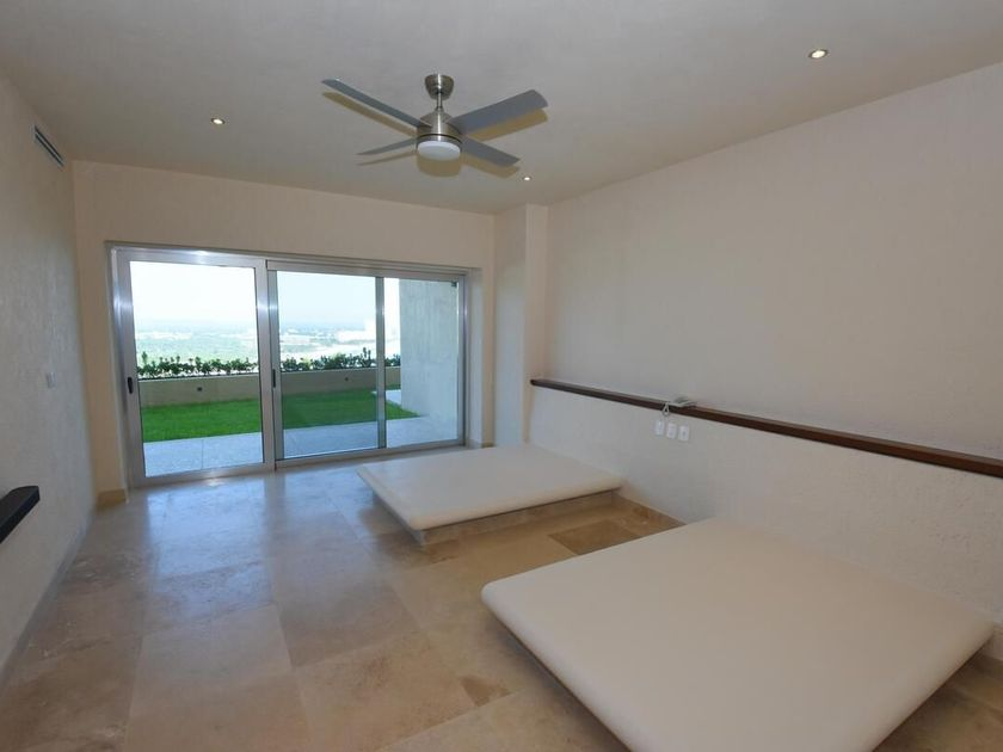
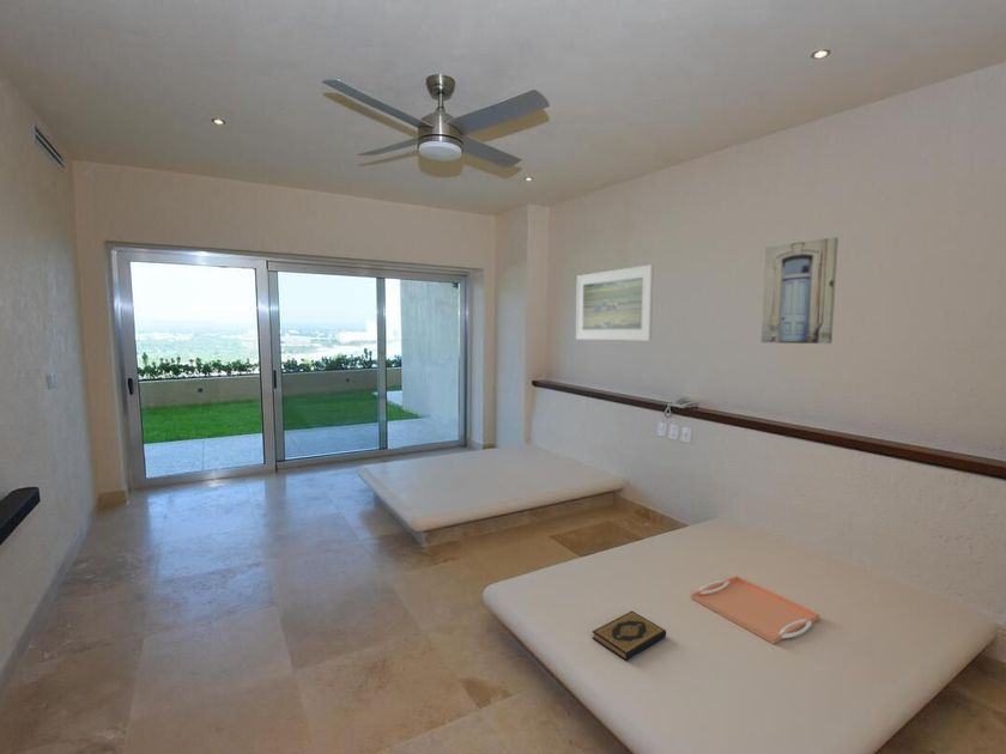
+ serving tray (752, 606)
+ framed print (611, 305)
+ wall art (796, 293)
+ hardback book (629, 634)
